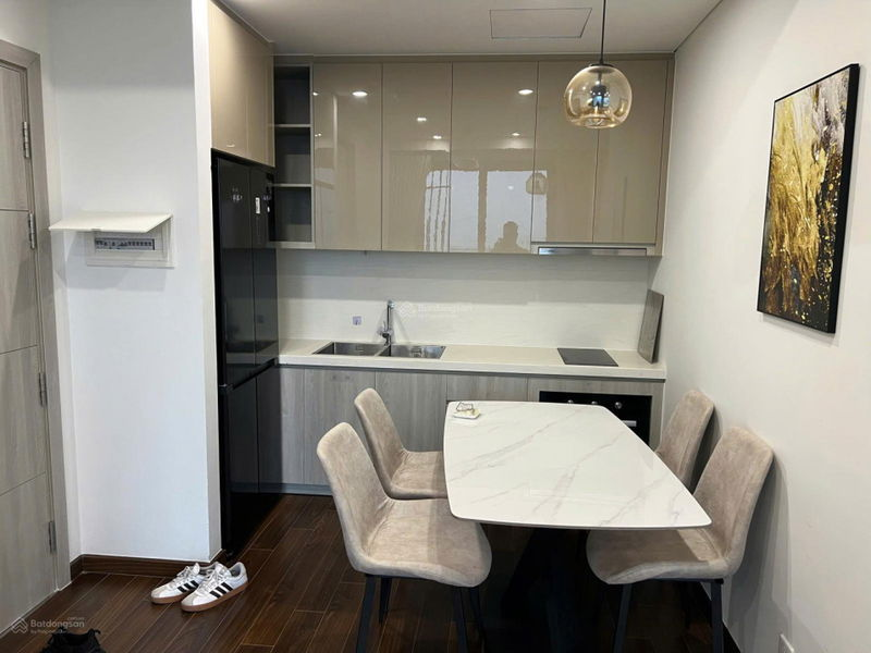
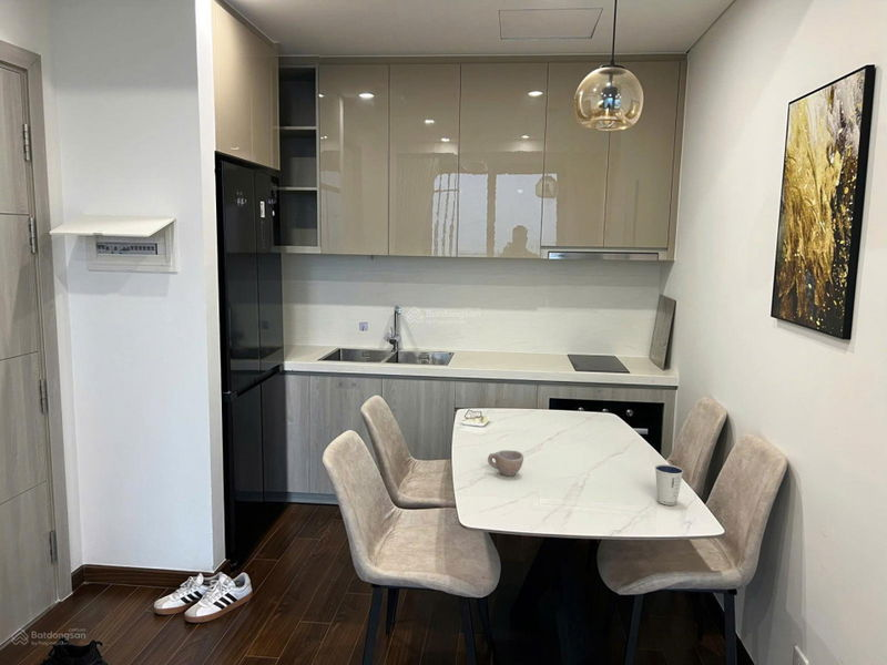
+ dixie cup (667, 484)
+ cup (504, 463)
